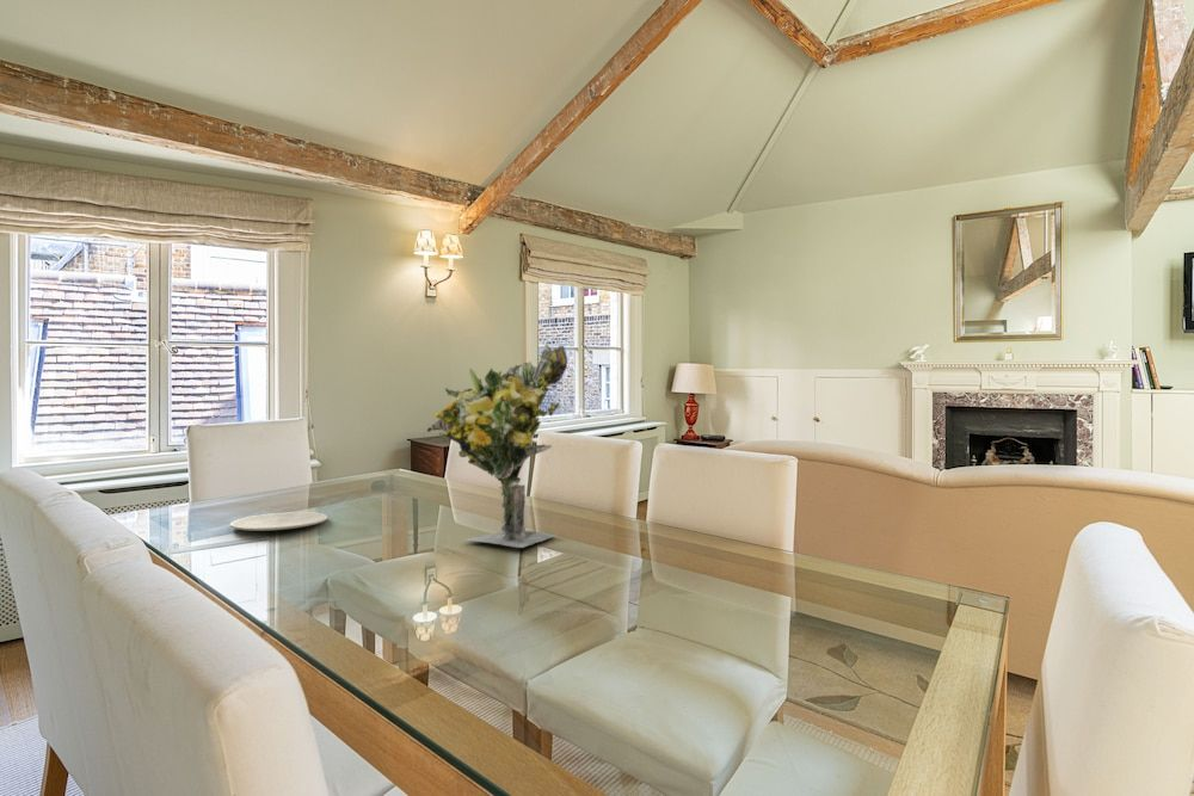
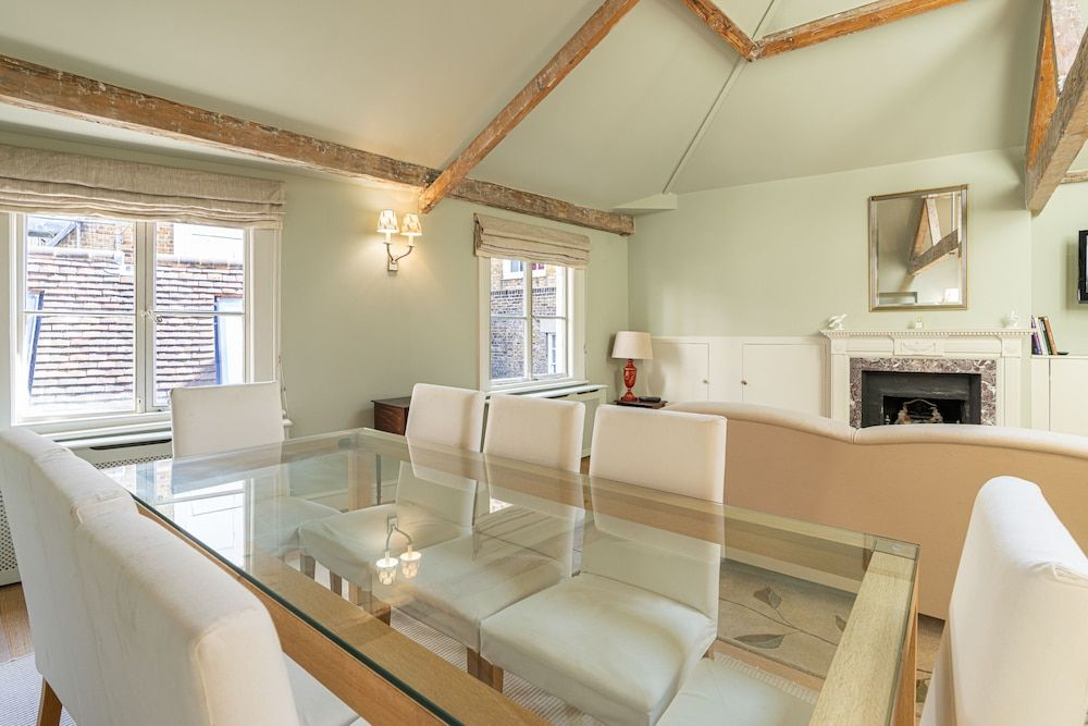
- bouquet (492, 438)
- plate (279, 522)
